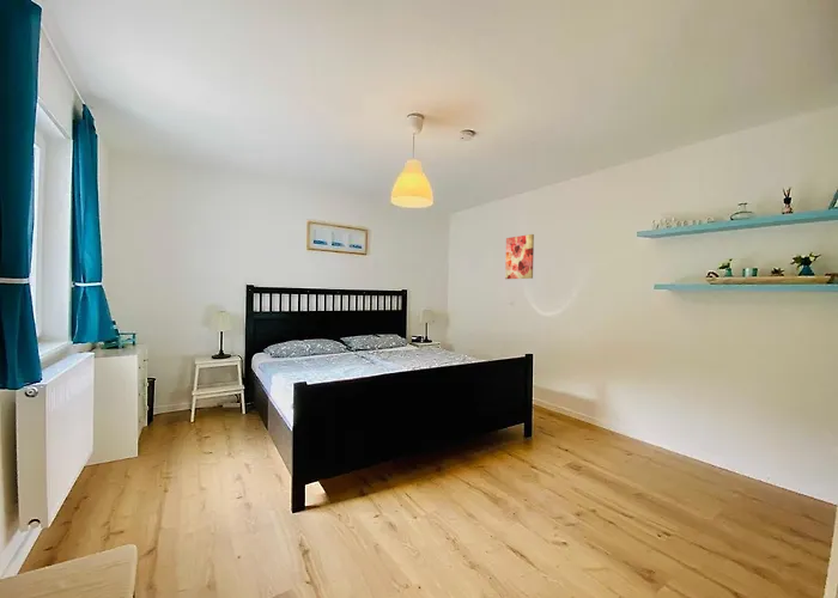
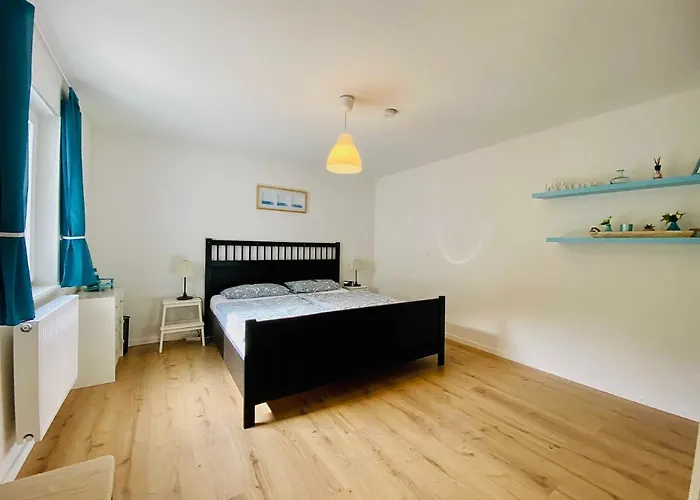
- wall art (518, 257)
